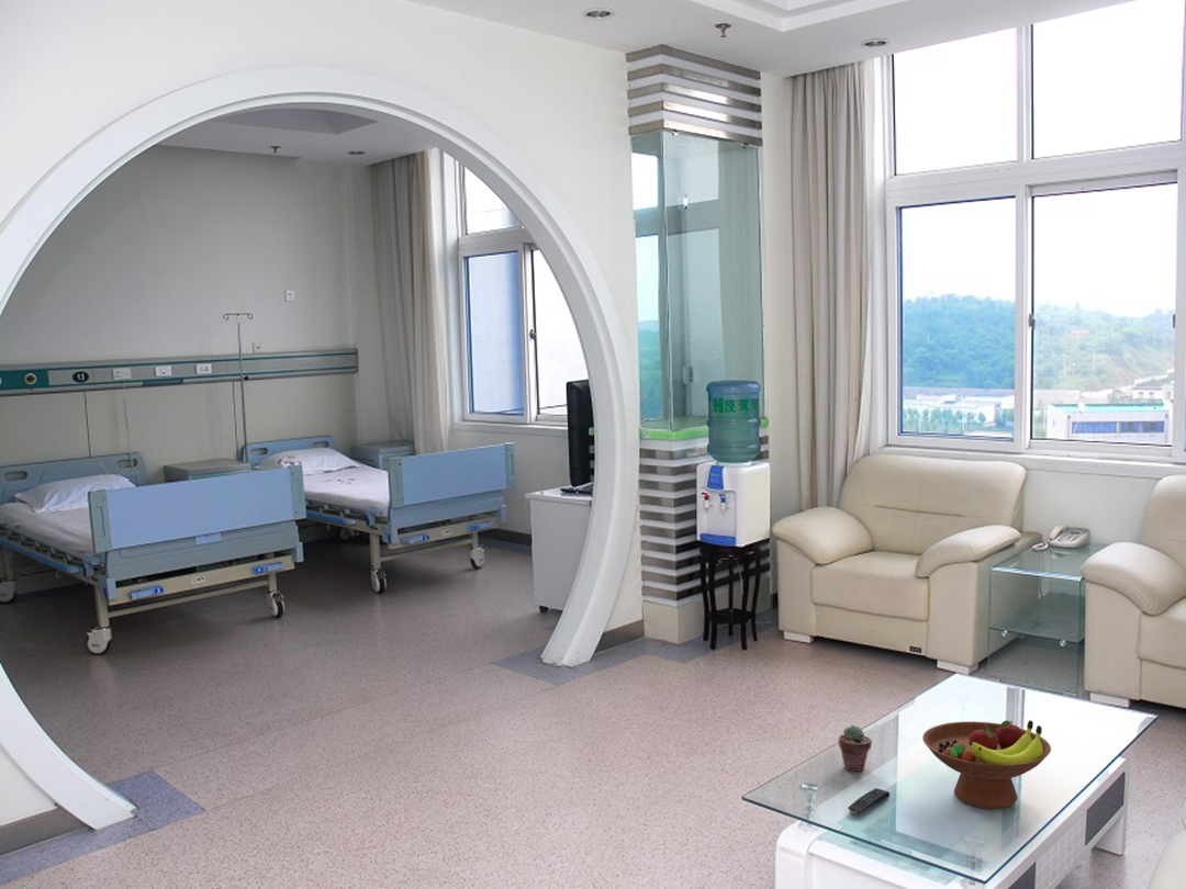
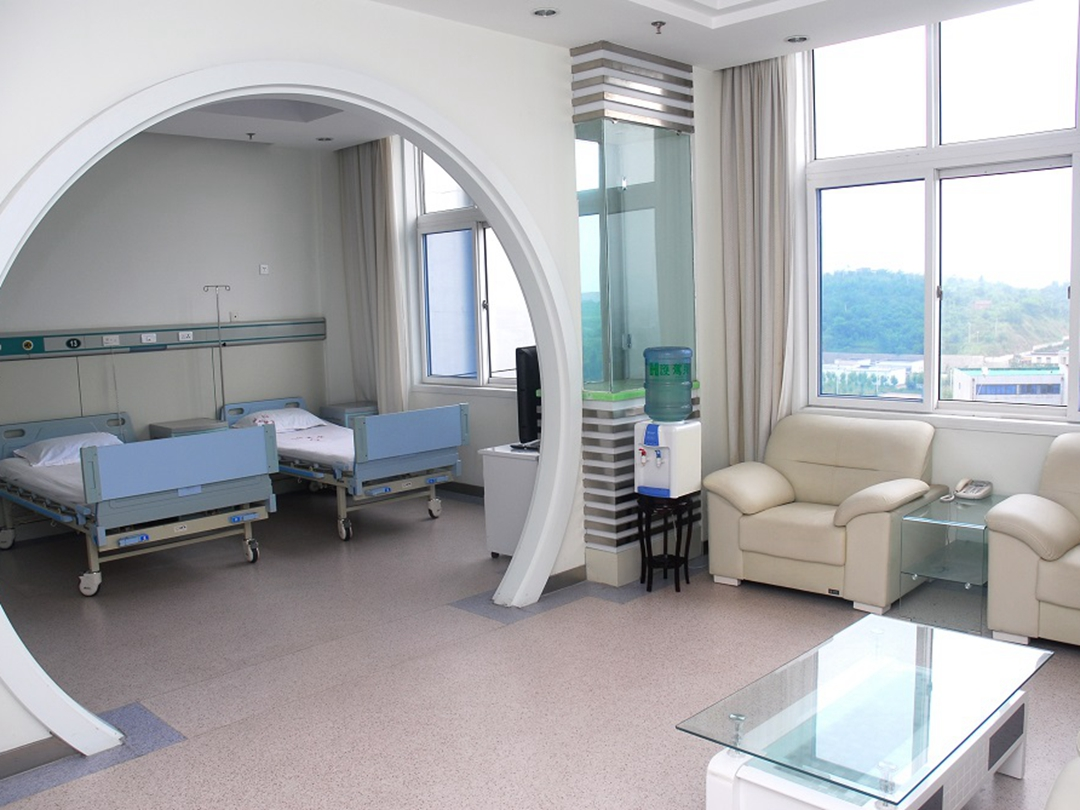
- potted succulent (854, 746)
- remote control (868, 801)
- fruit bowl (985, 758)
